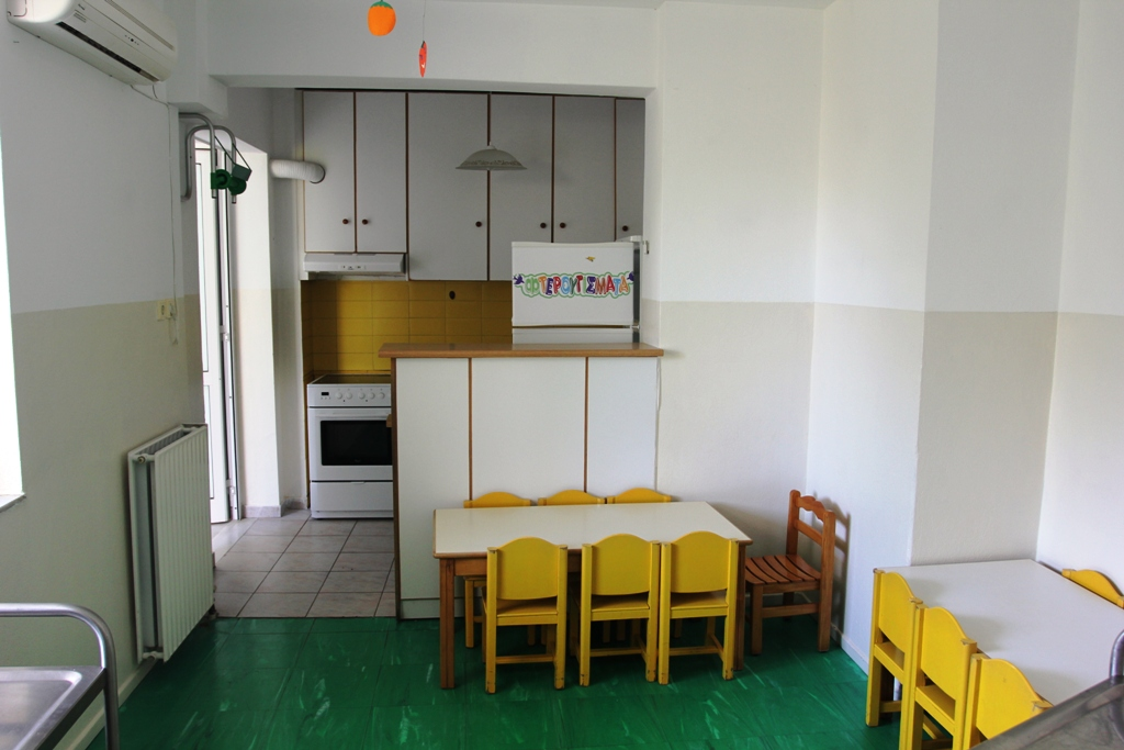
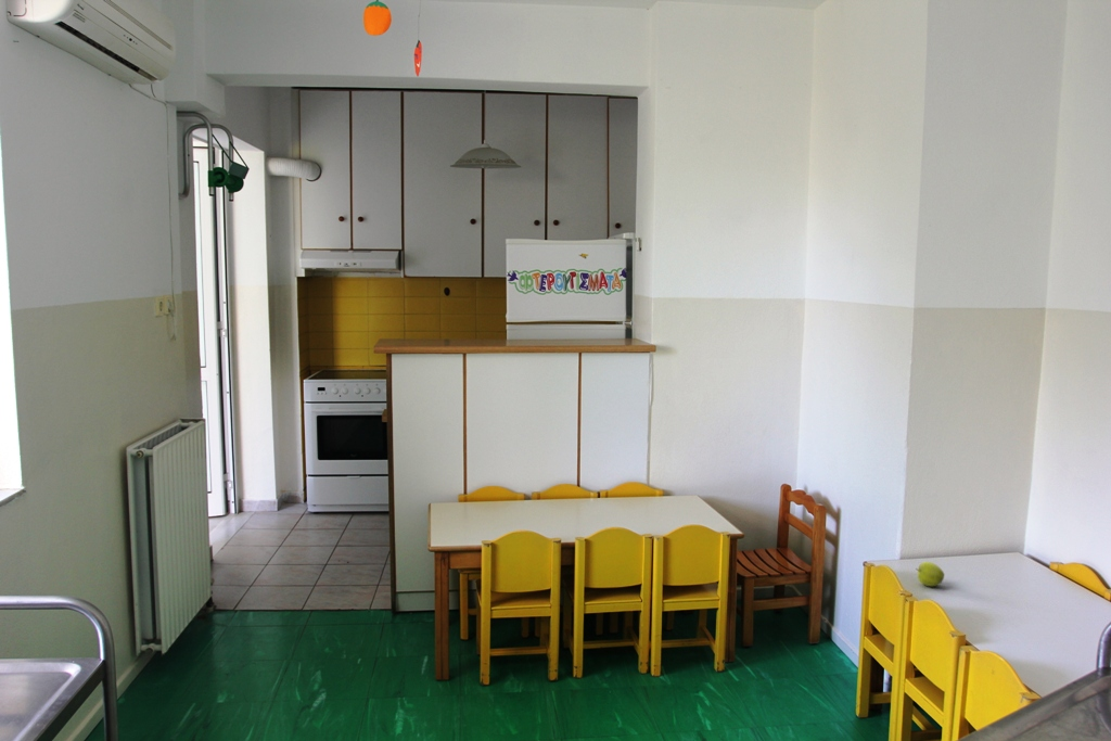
+ apple (930, 574)
